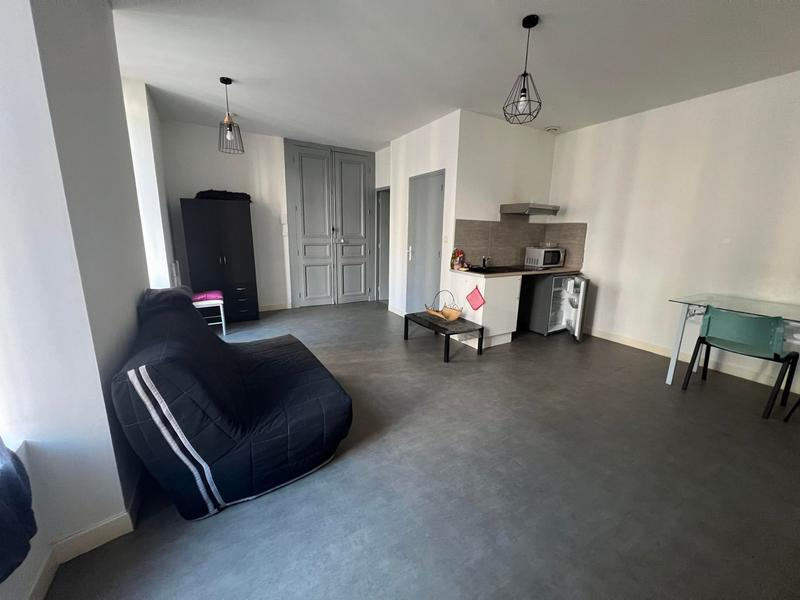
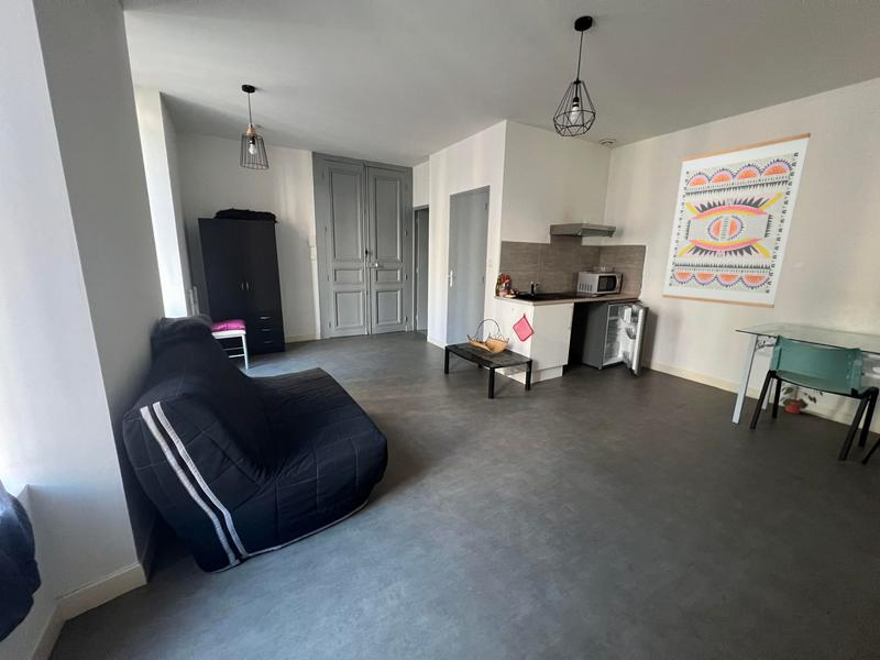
+ wall art (725, 228)
+ potted plant (800, 394)
